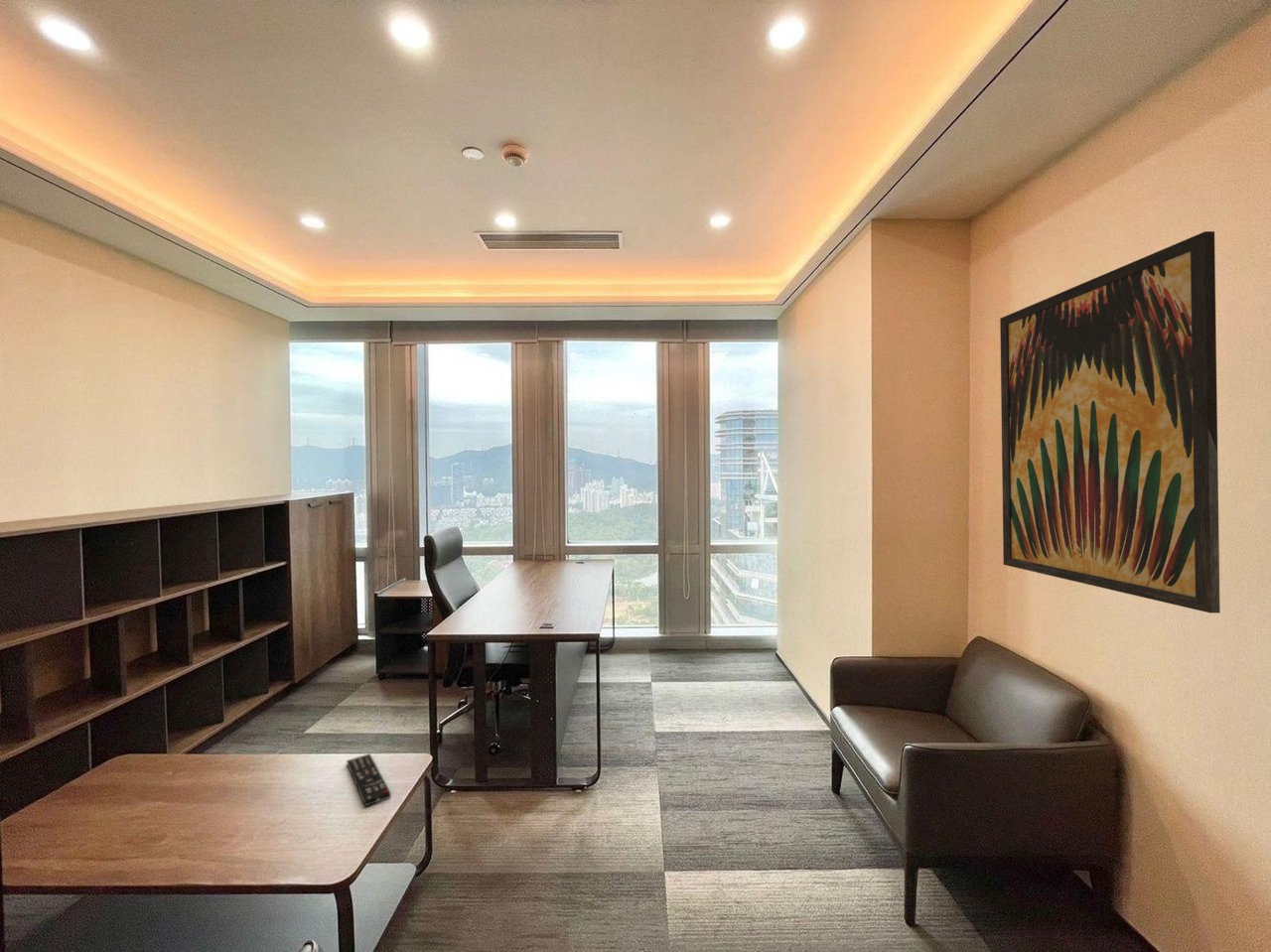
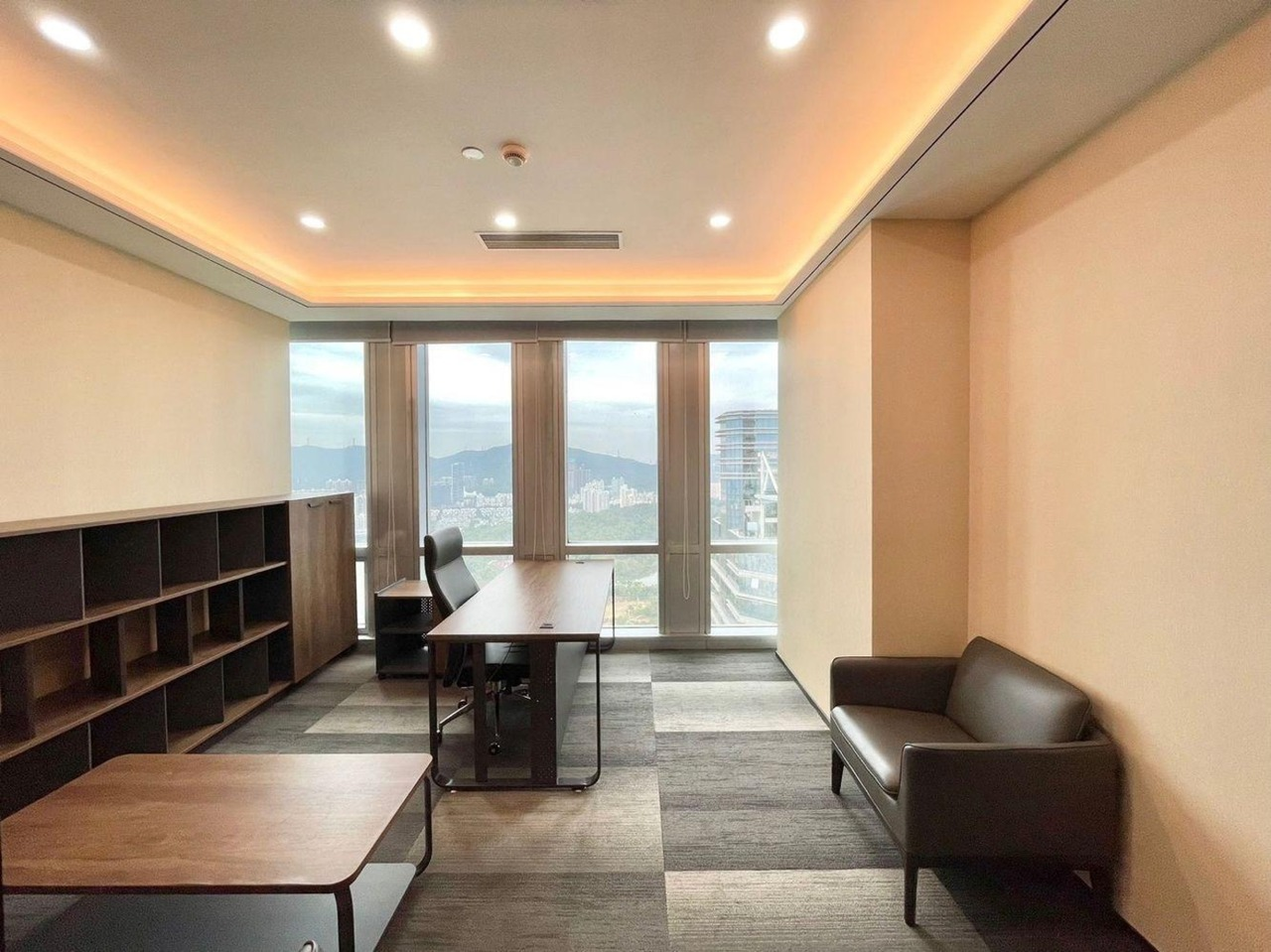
- remote control (367, 777)
- wall art (1086, 434)
